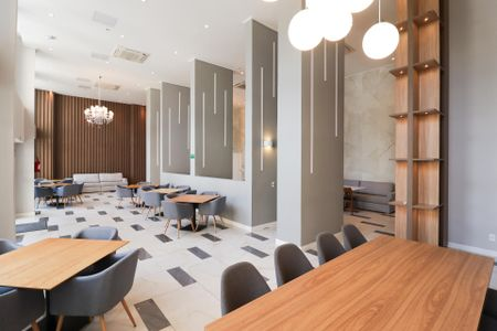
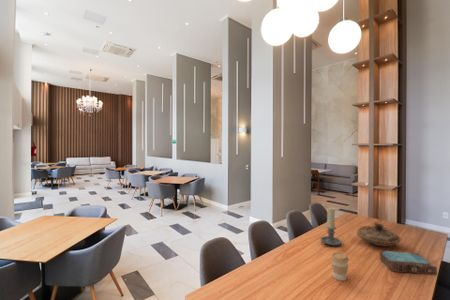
+ candle holder (329, 225)
+ coffee cup (339, 265)
+ book (405, 262)
+ decorative bowl (377, 232)
